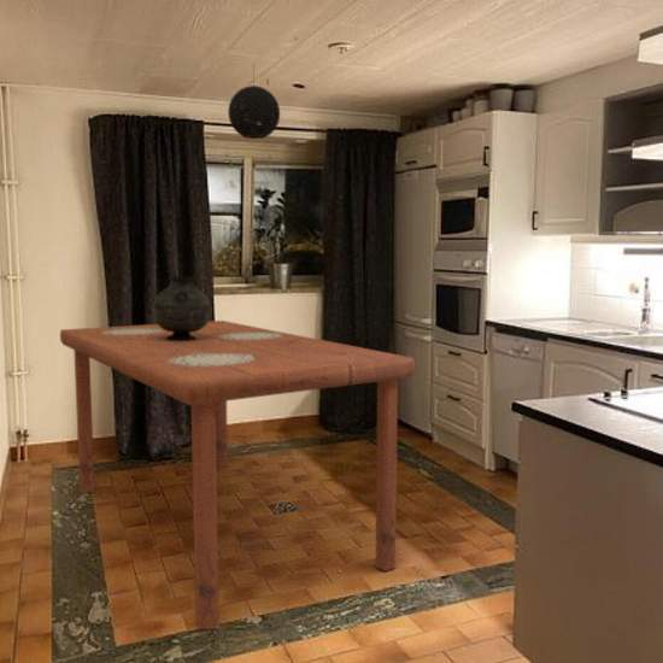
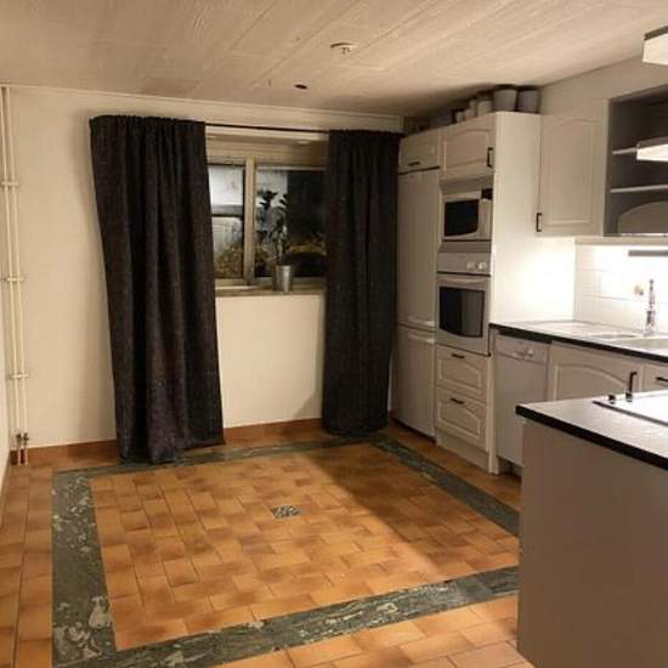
- table (212, 433)
- vase (181, 307)
- pendant light (253, 100)
